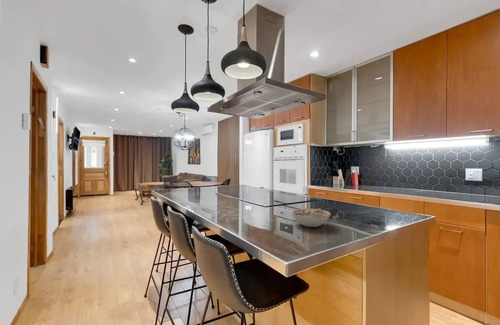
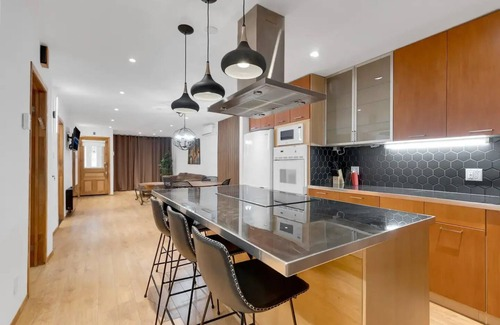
- bowl (310, 216)
